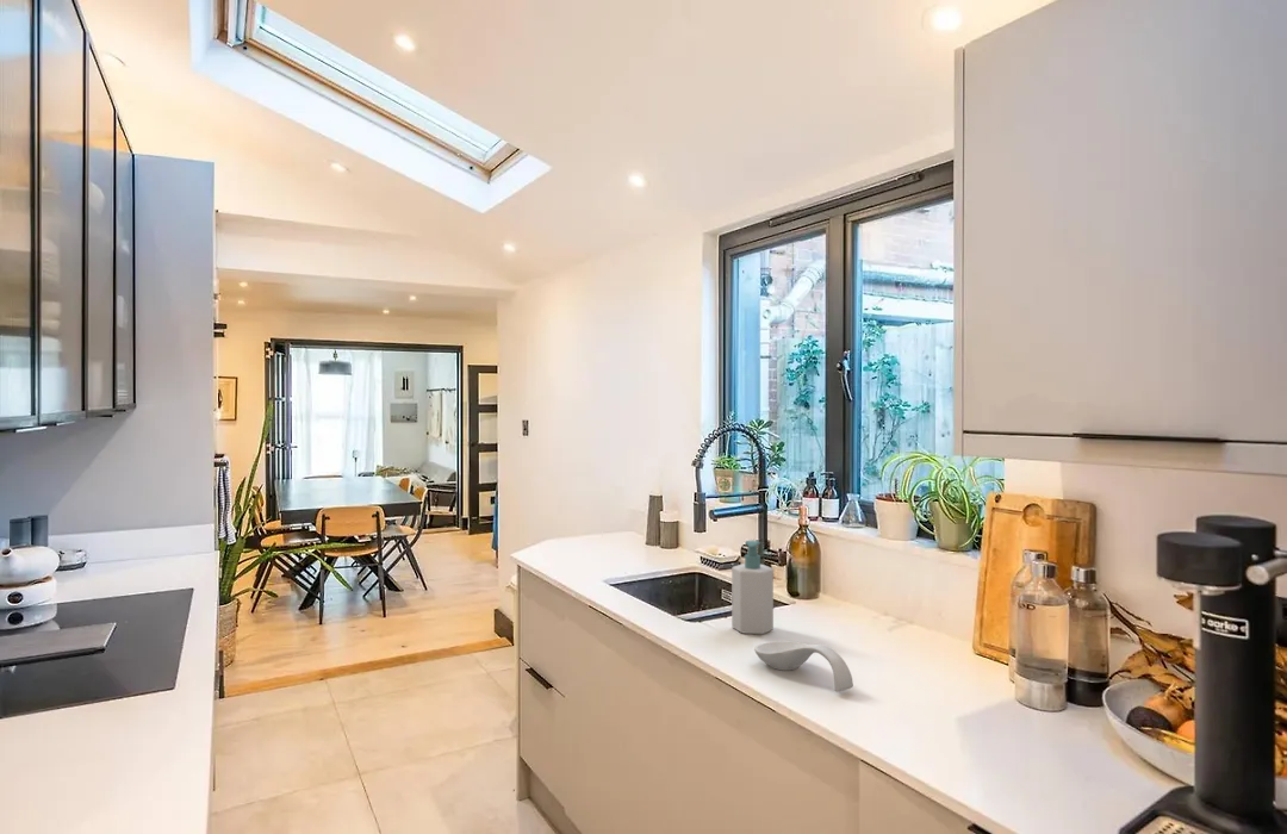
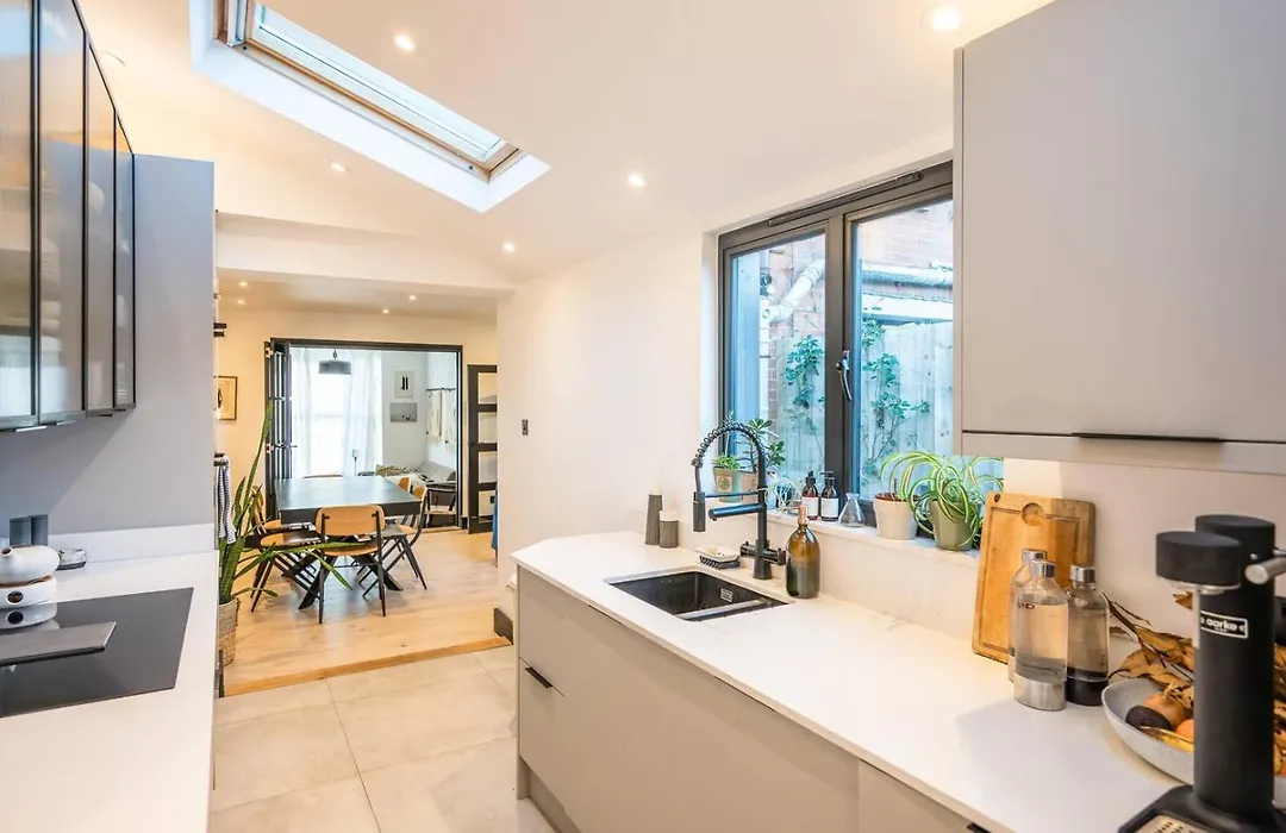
- spoon rest (802, 655)
- soap bottle (752, 585)
